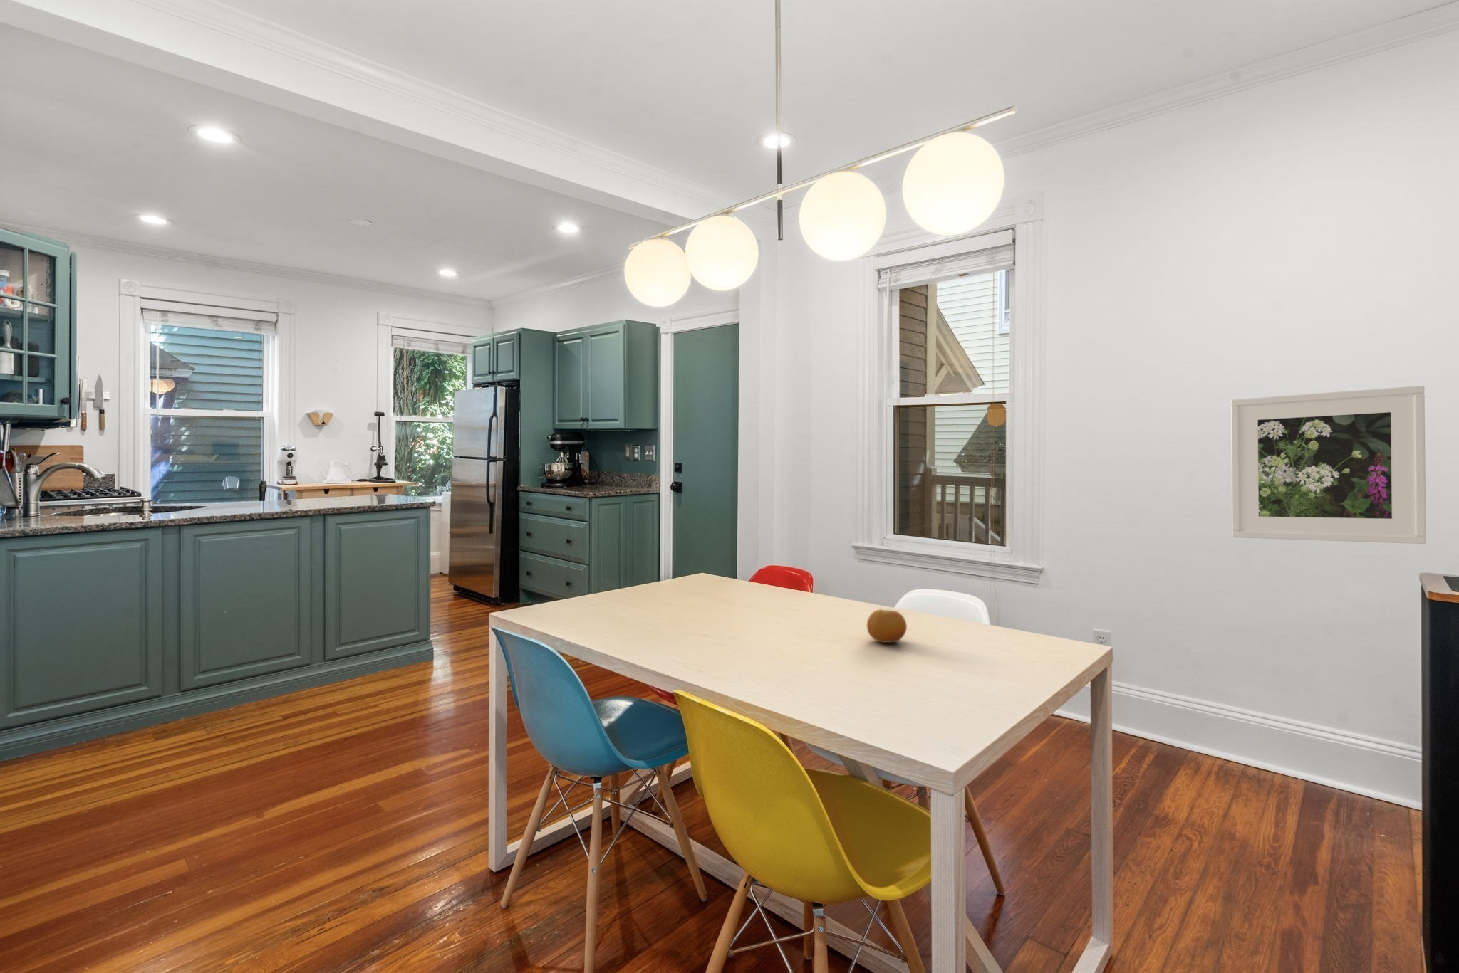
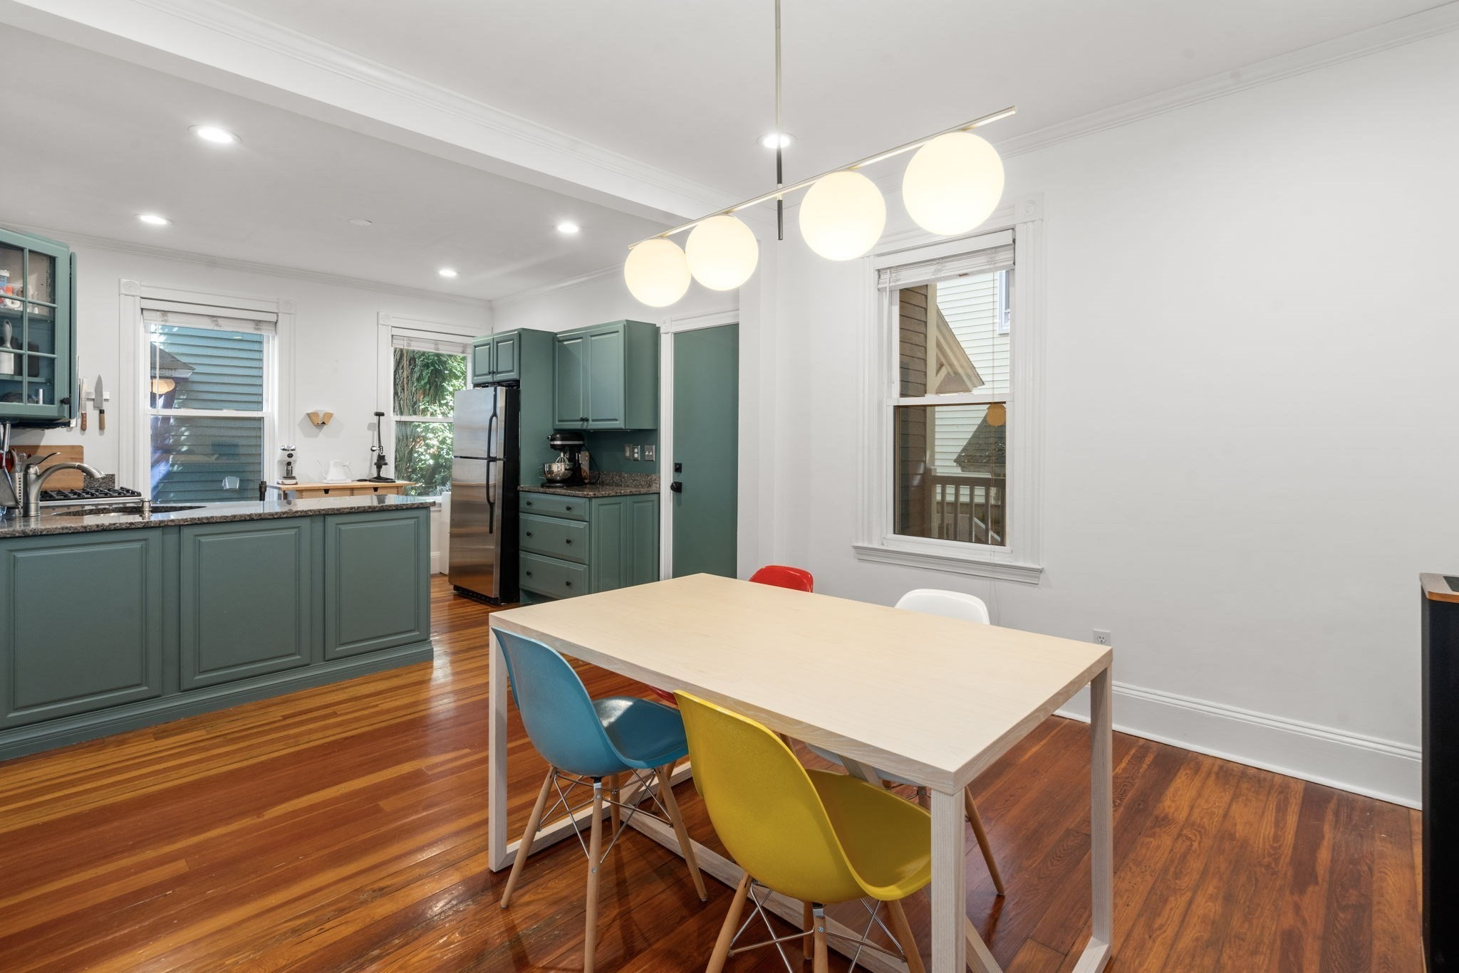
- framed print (1321, 466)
- fruit (886, 626)
